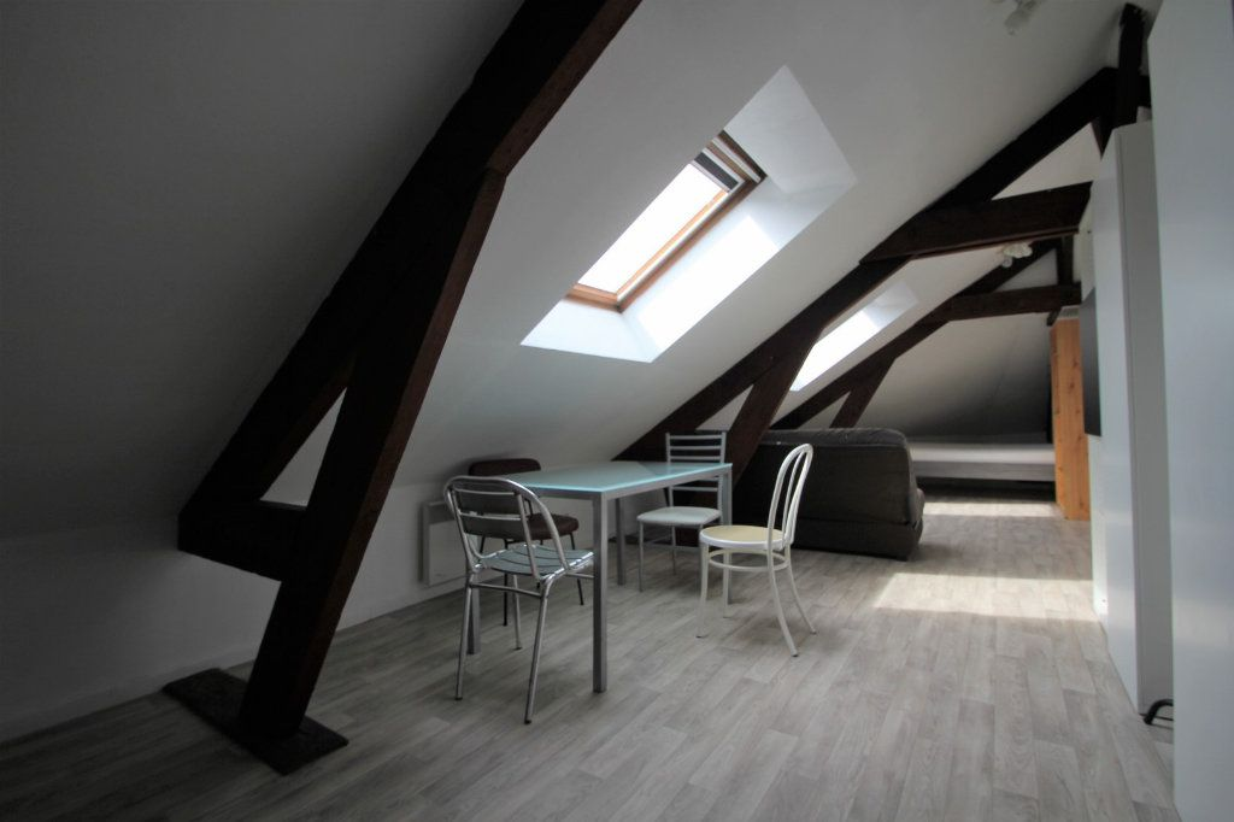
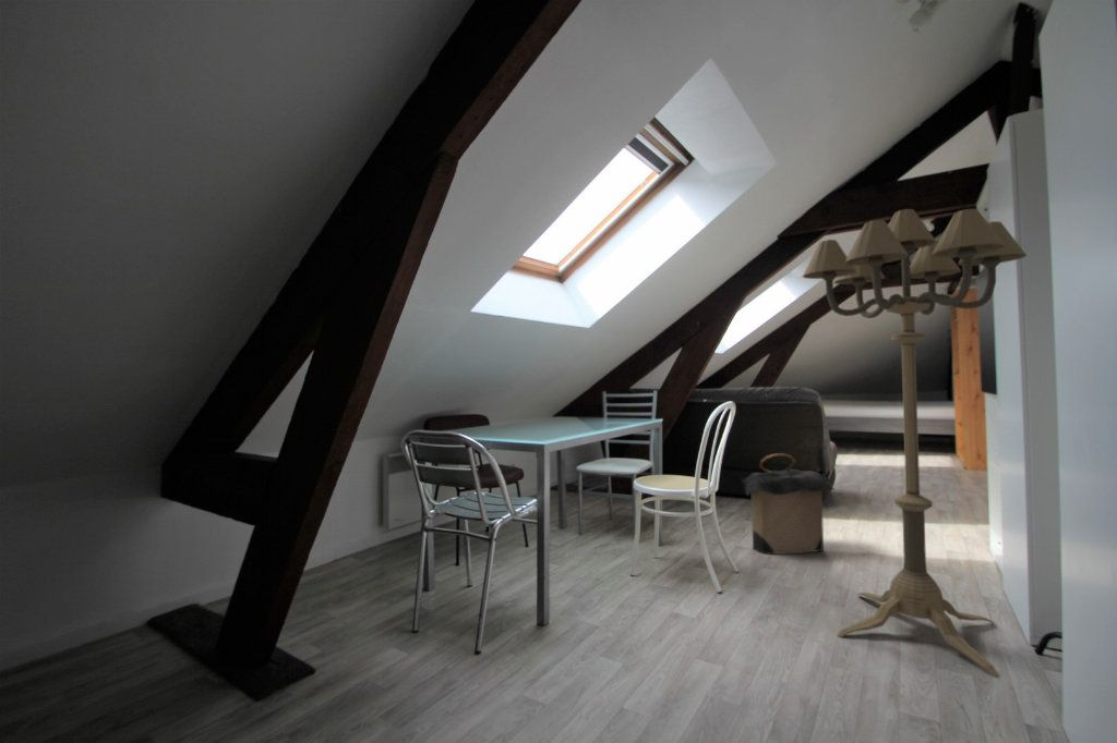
+ laundry hamper (786, 499)
+ floor lamp (910, 419)
